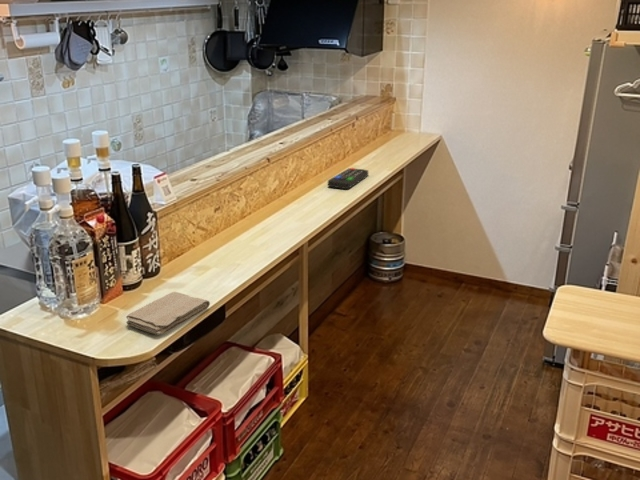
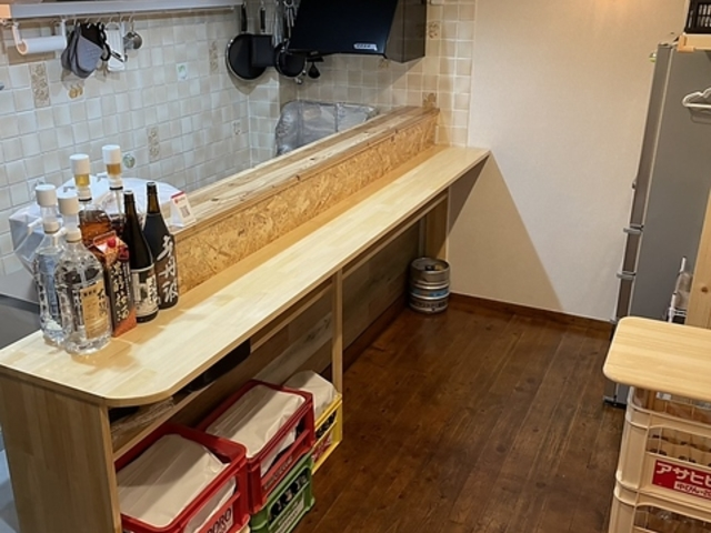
- remote control (348, 177)
- washcloth (167, 311)
